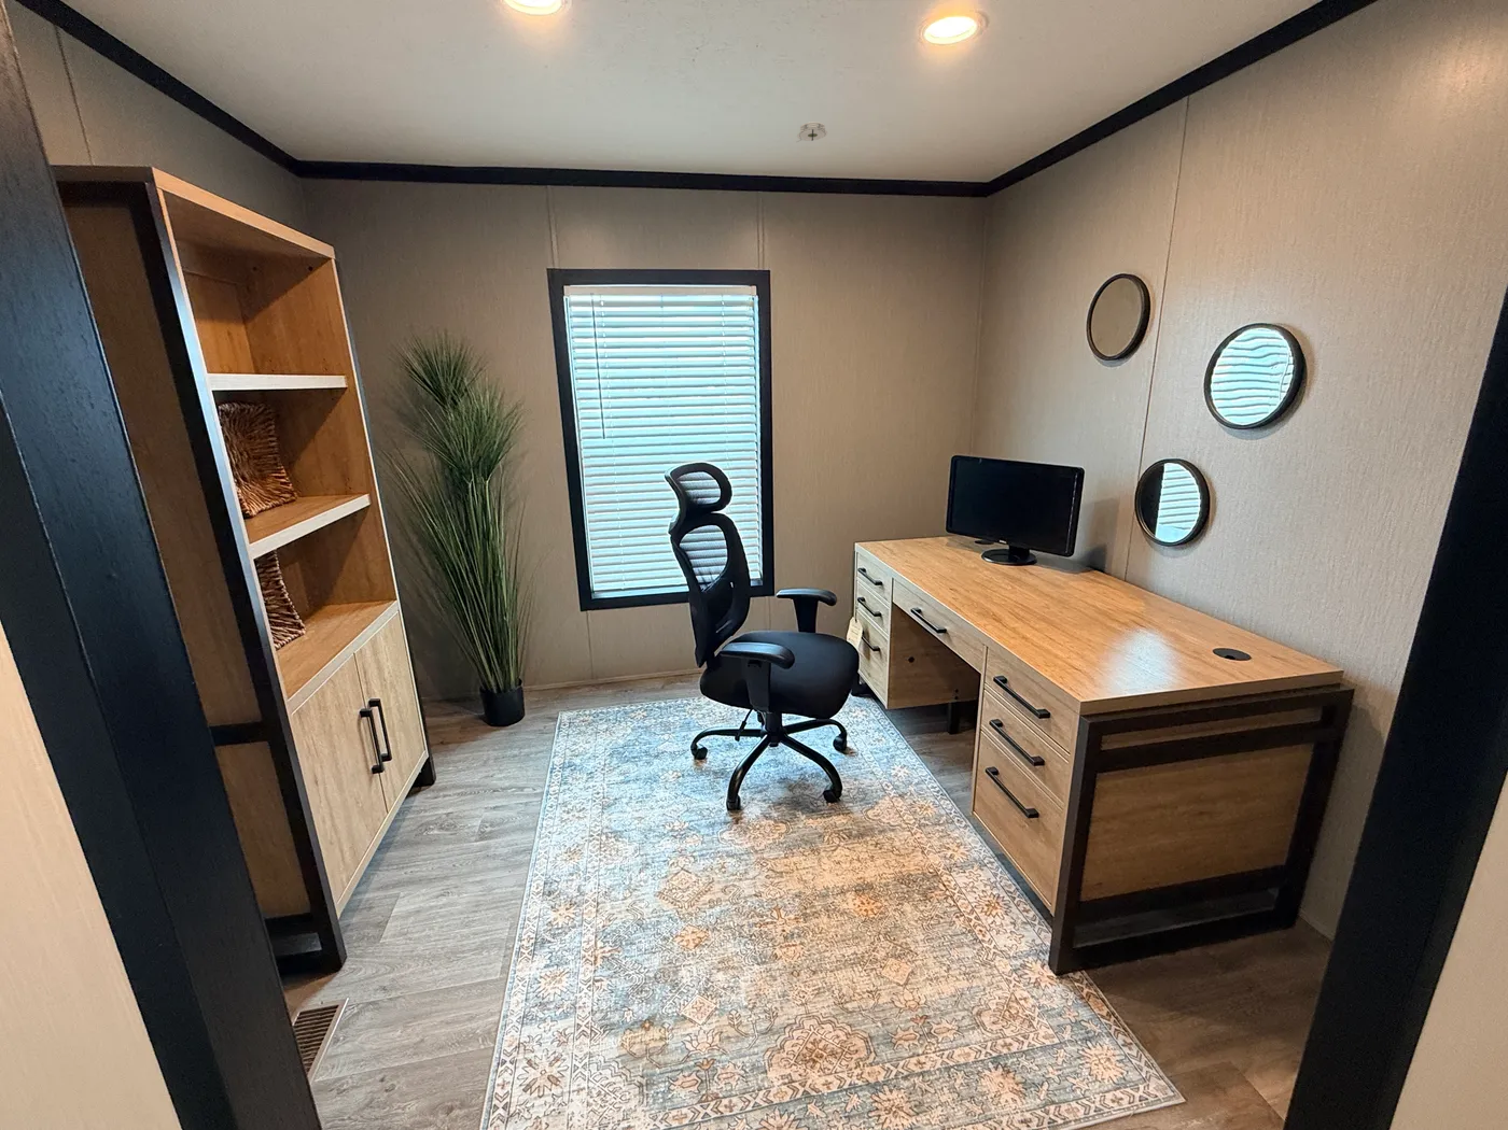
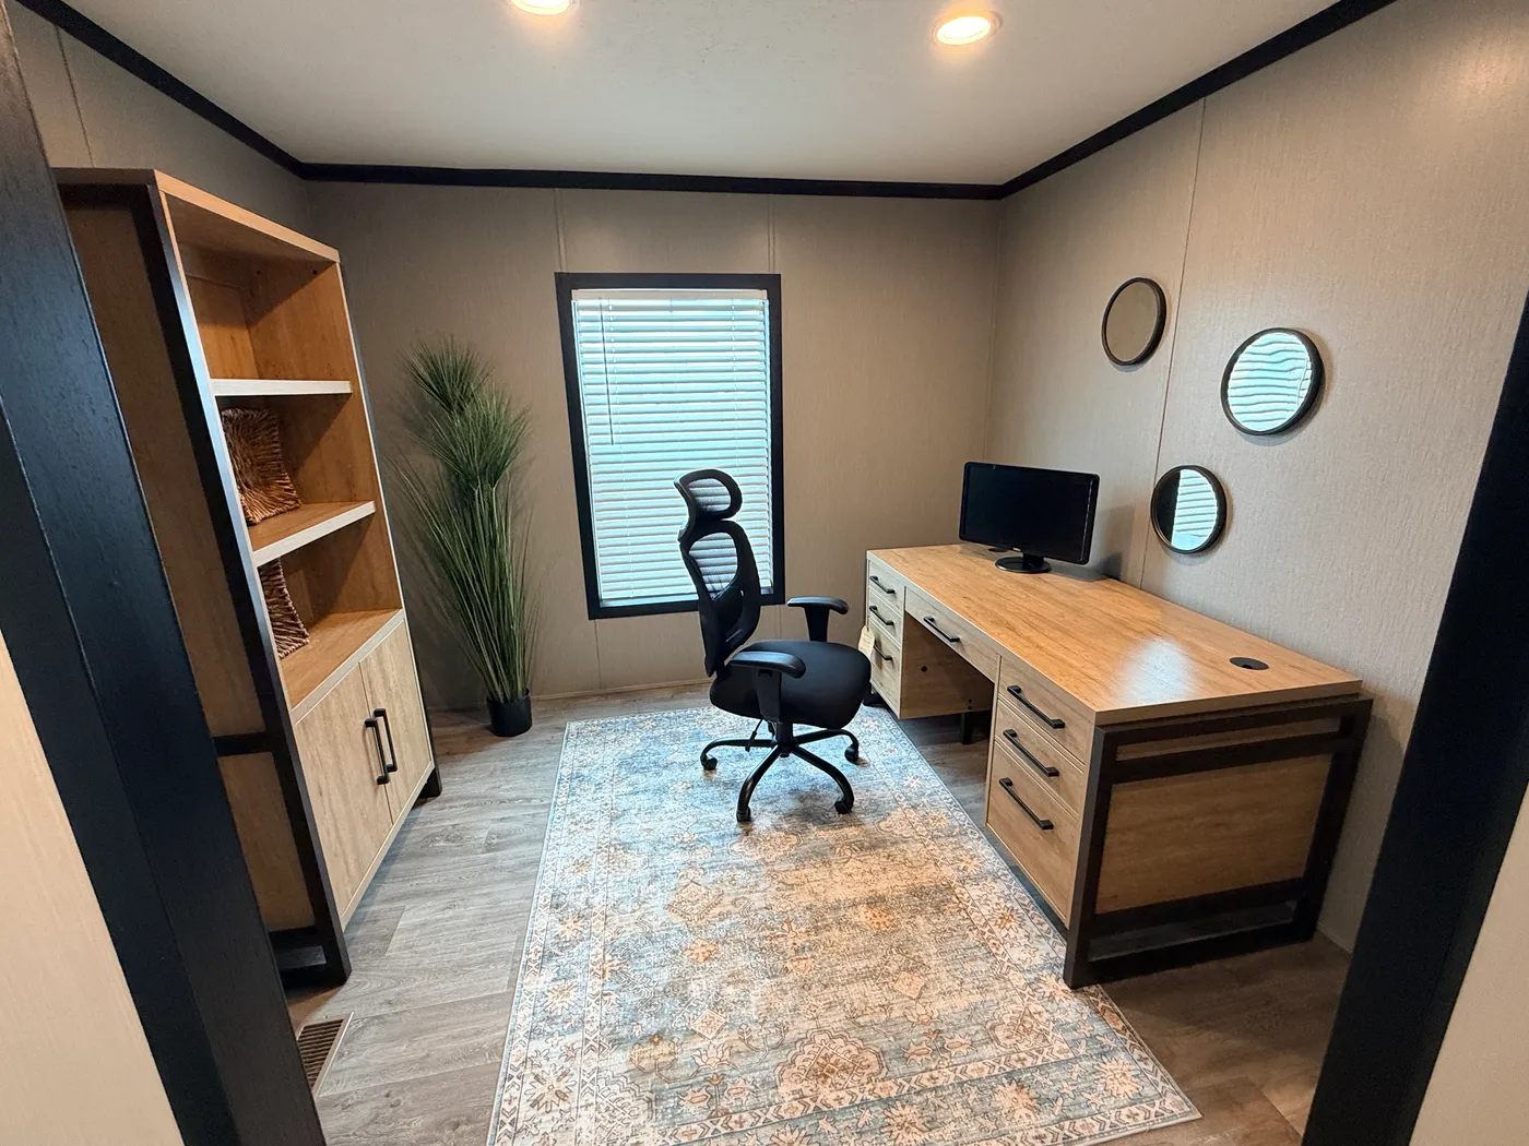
- smoke detector (811, 132)
